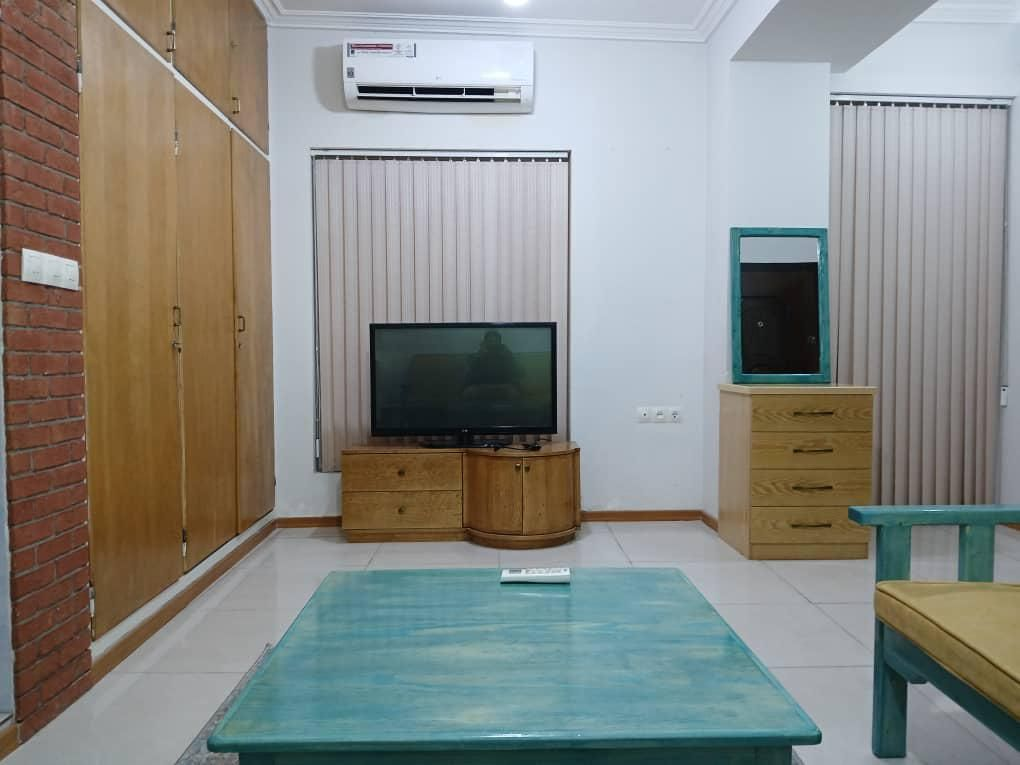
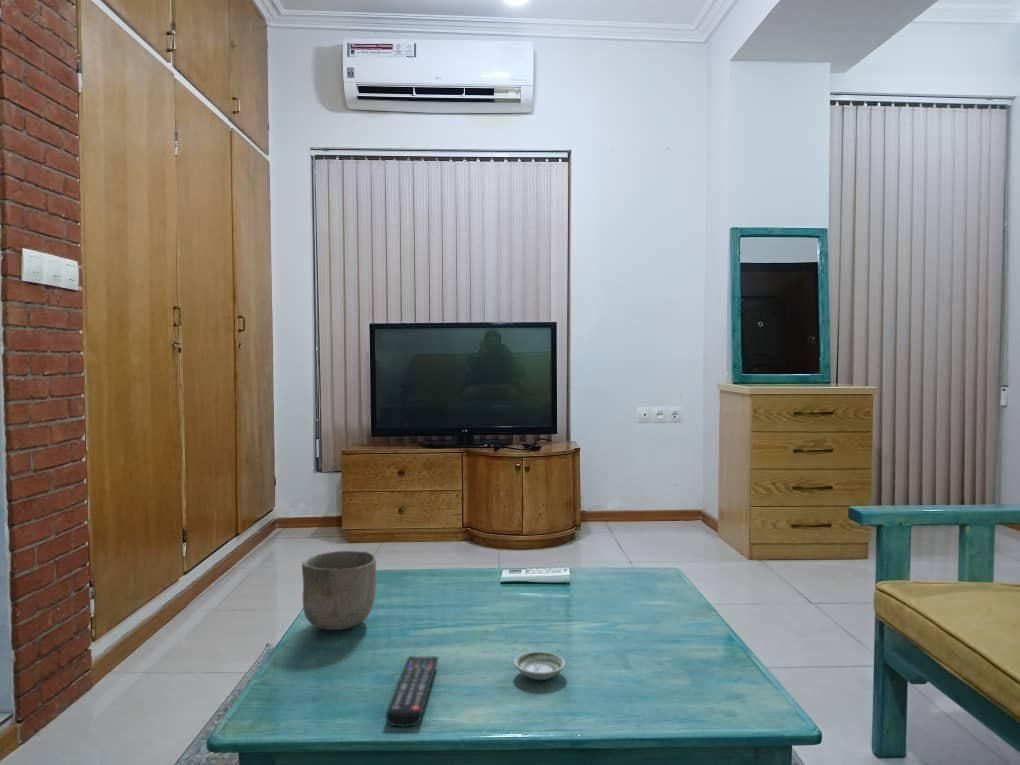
+ remote control (414, 686)
+ saucer (539, 667)
+ bowl (340, 591)
